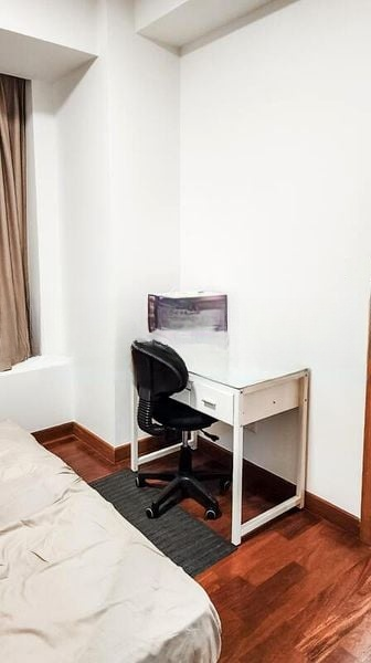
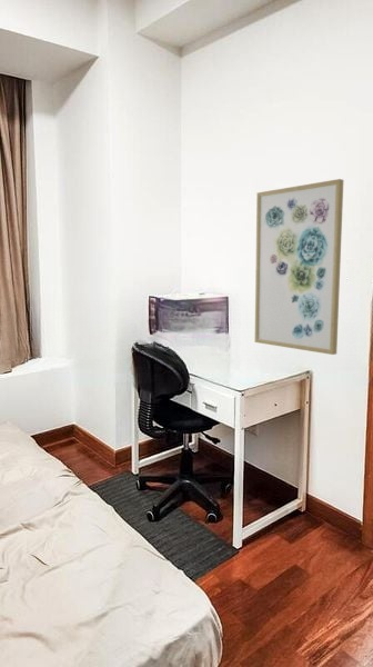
+ wall art (294, 269)
